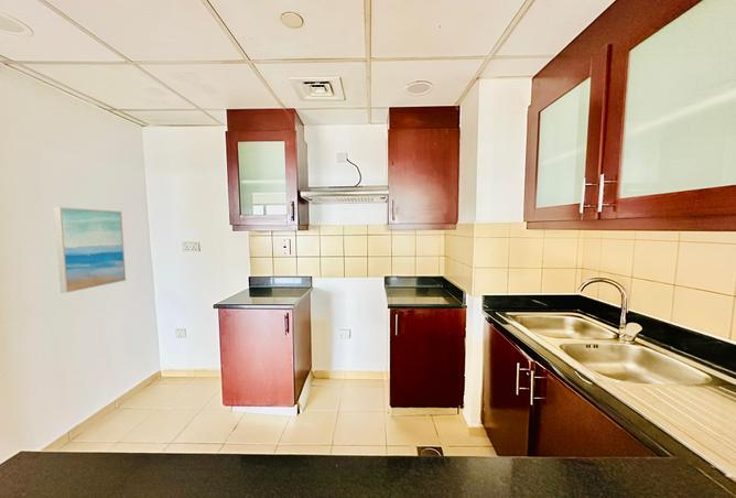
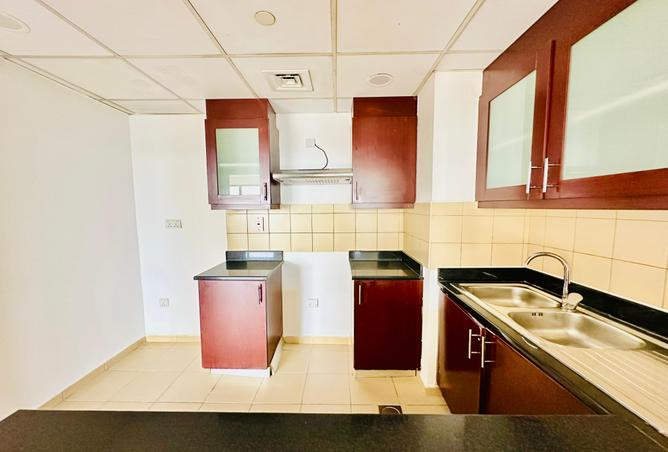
- wall art (94, 248)
